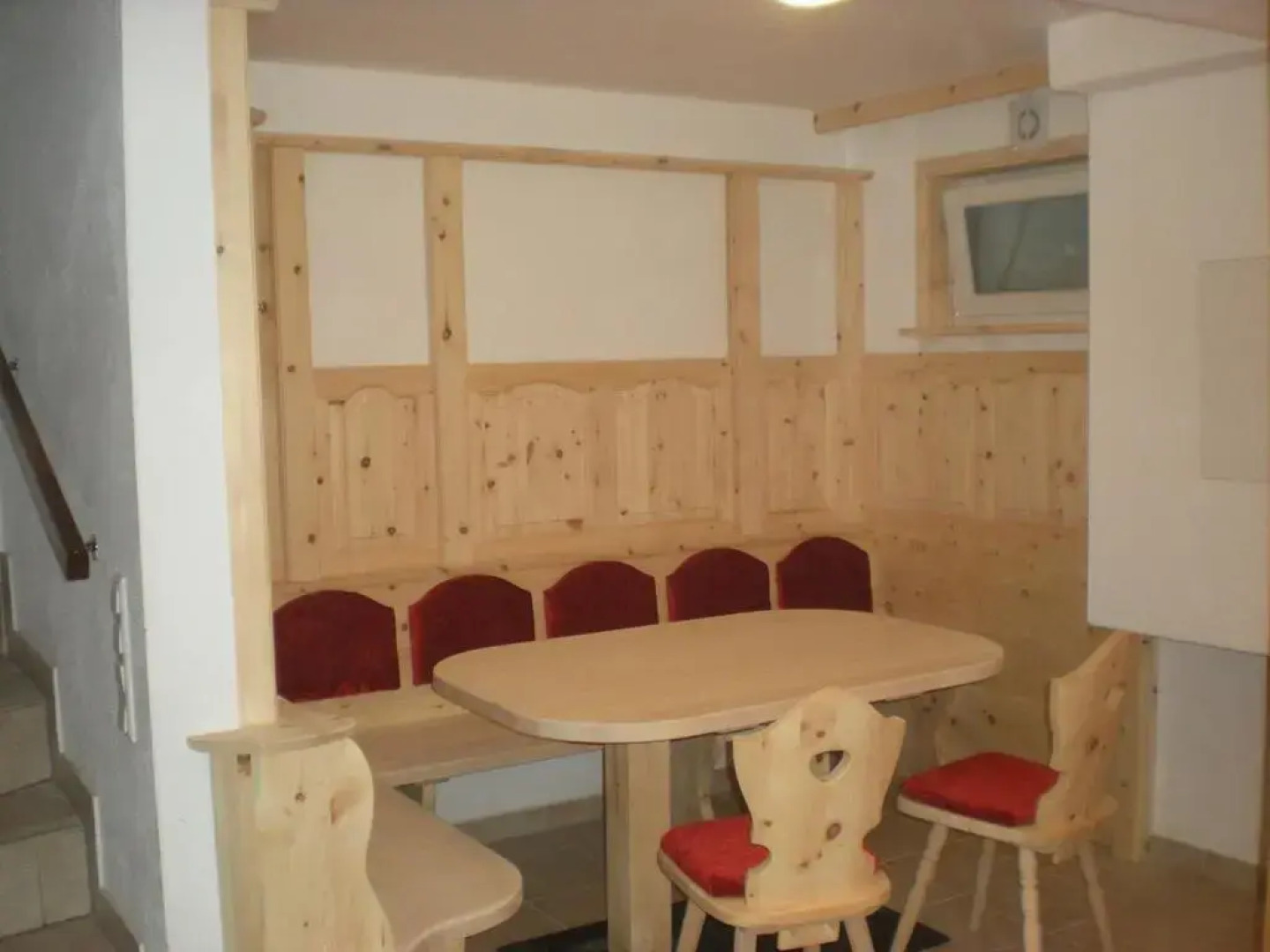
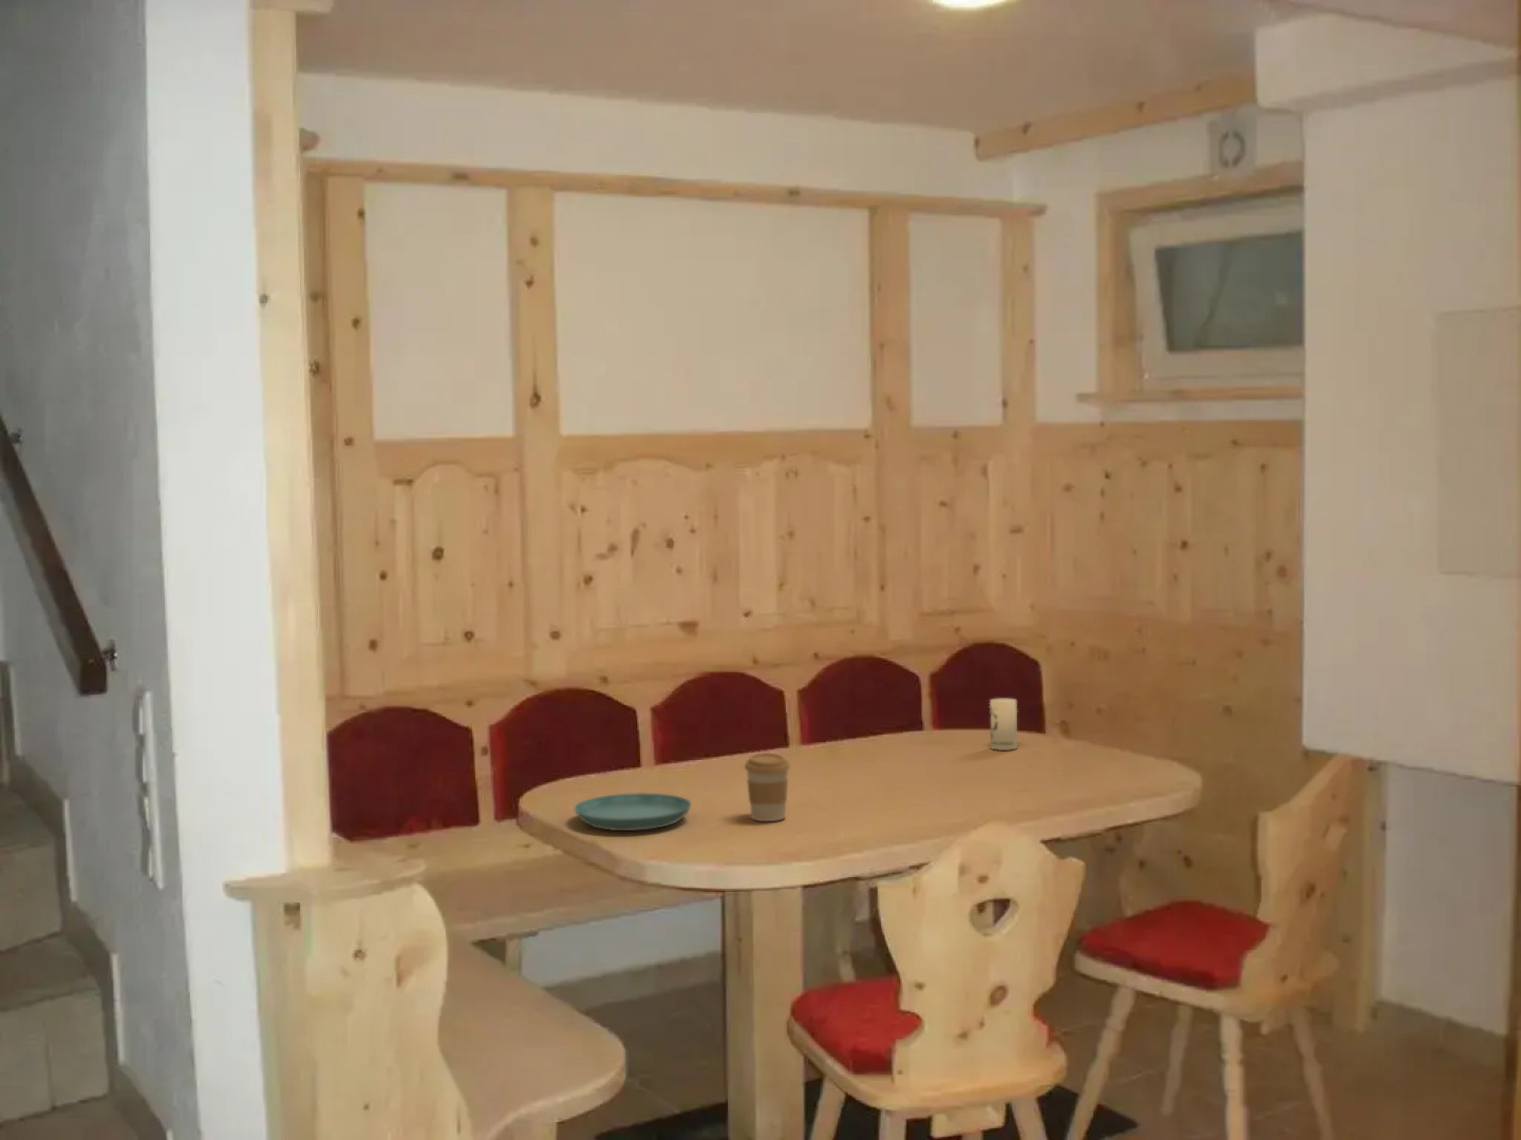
+ coffee cup (766, 787)
+ candle (1004, 723)
+ saucer (632, 812)
